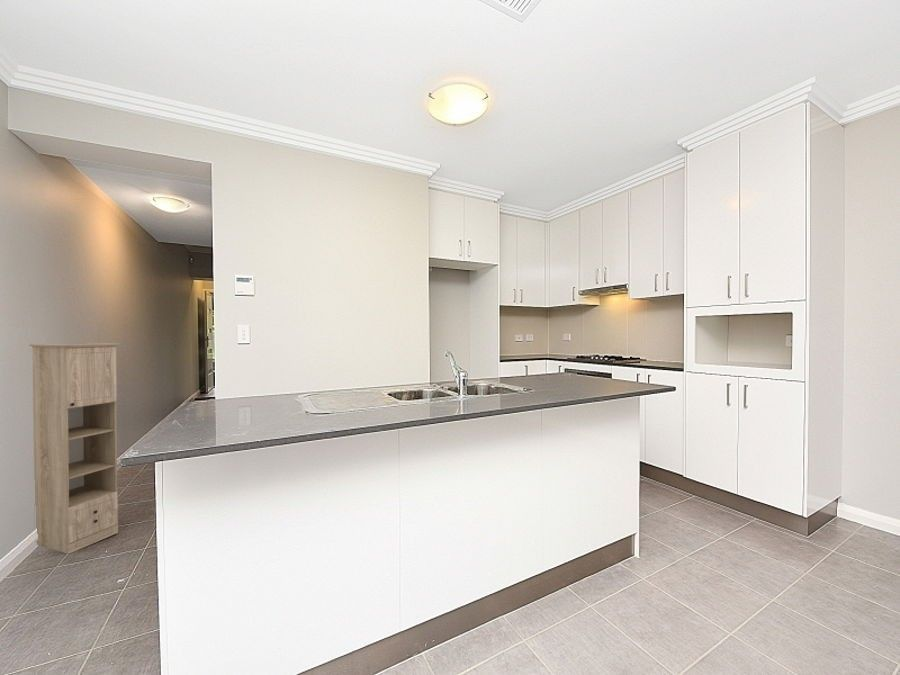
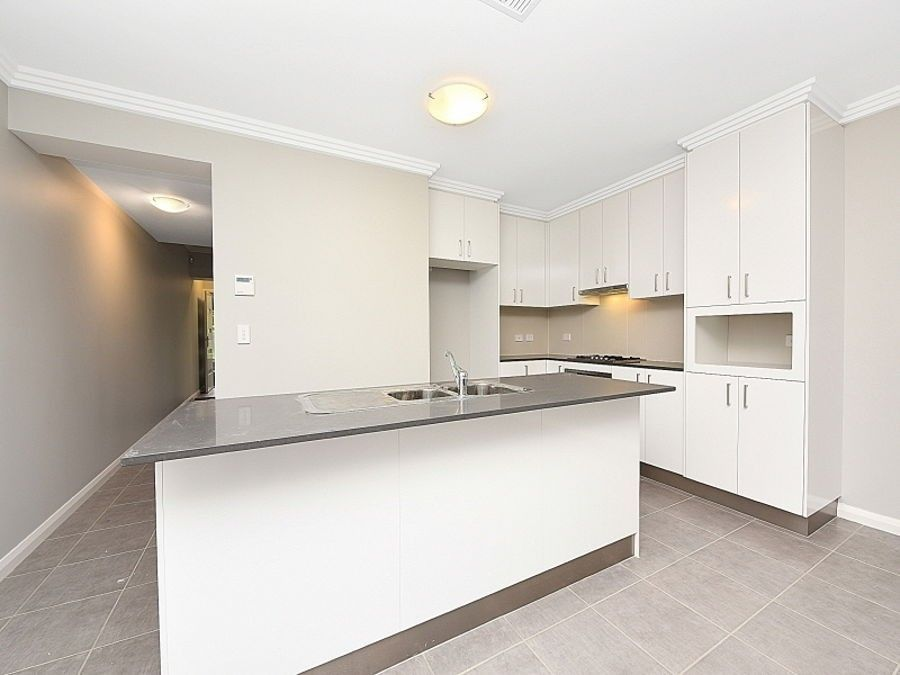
- storage cabinet (77, 441)
